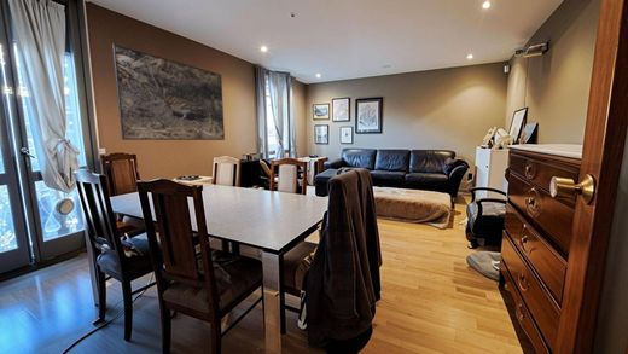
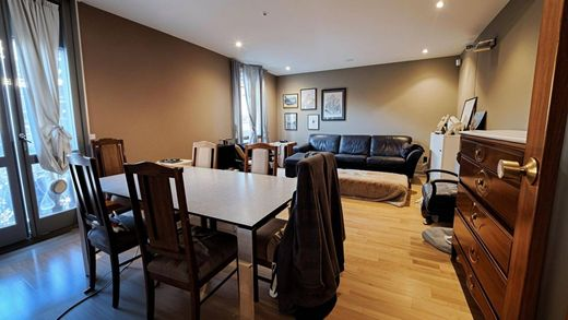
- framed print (179, 101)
